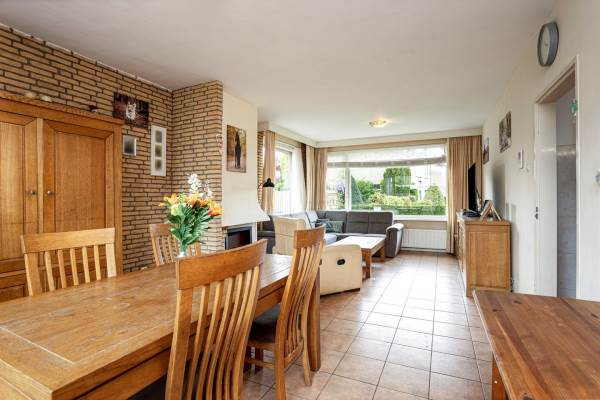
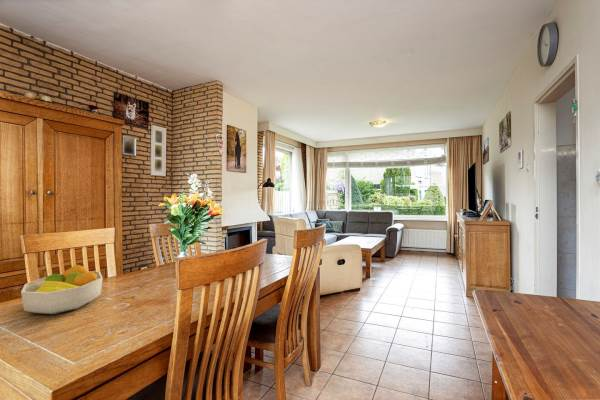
+ fruit bowl (65, 286)
